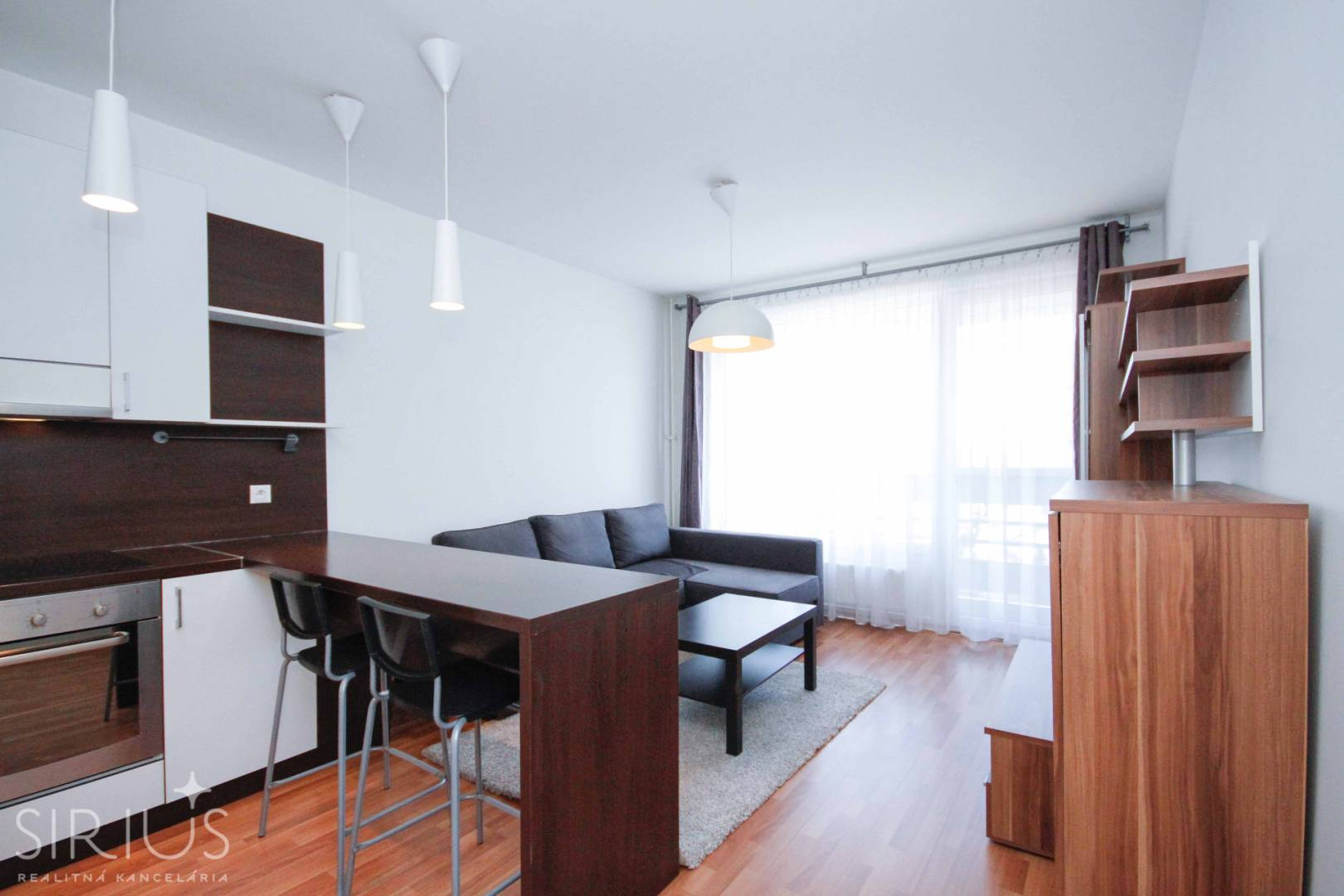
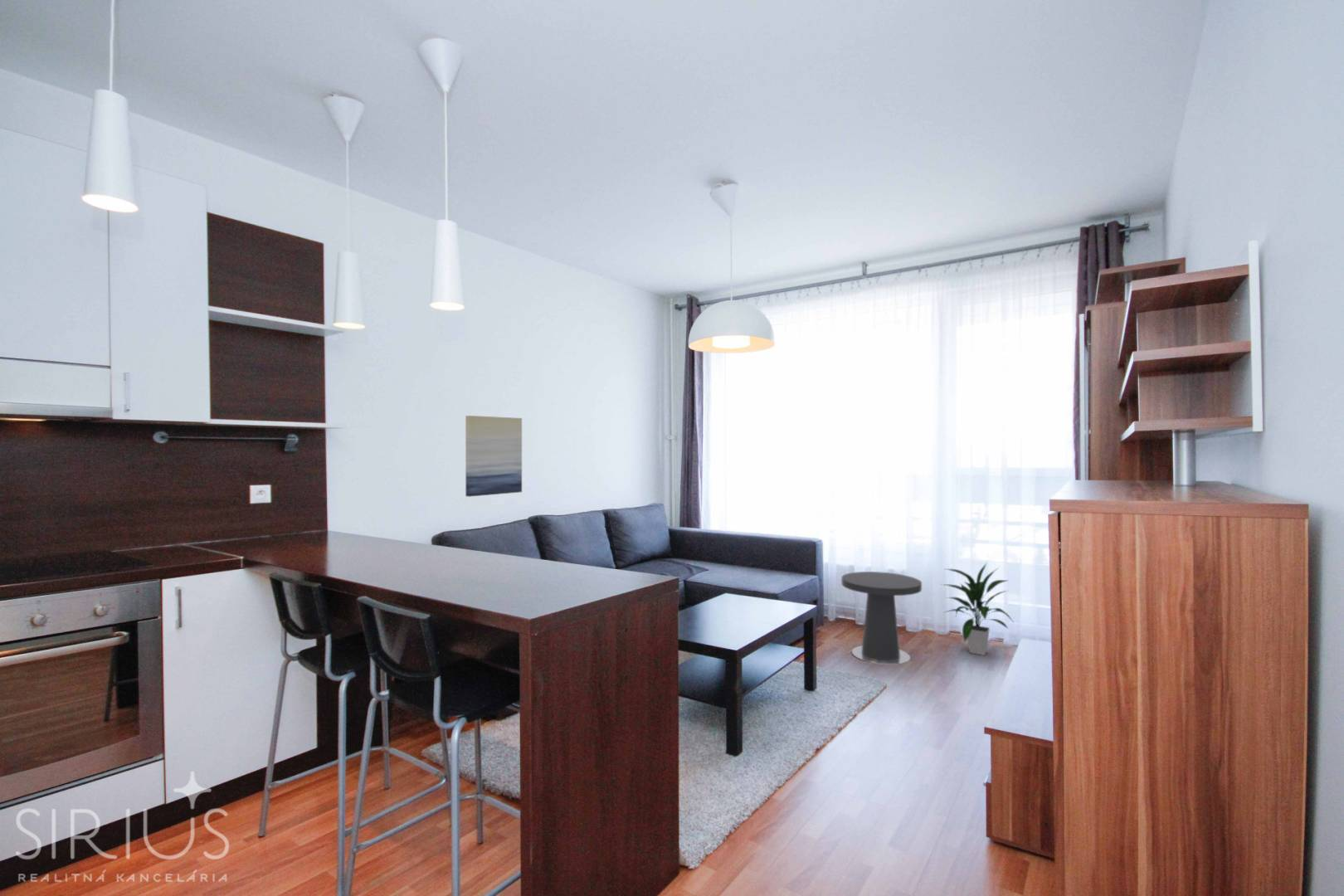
+ wall art (494, 455)
+ side table (880, 616)
+ indoor plant (975, 607)
